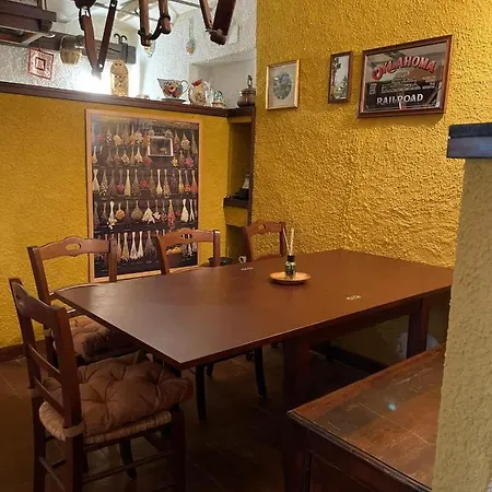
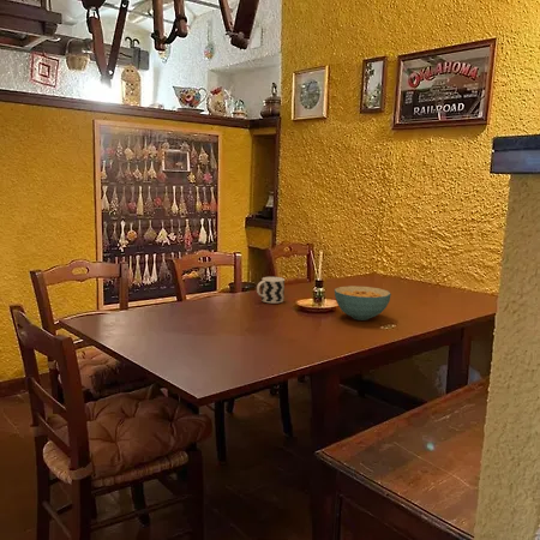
+ cereal bowl (361, 304)
+ cup (269, 289)
